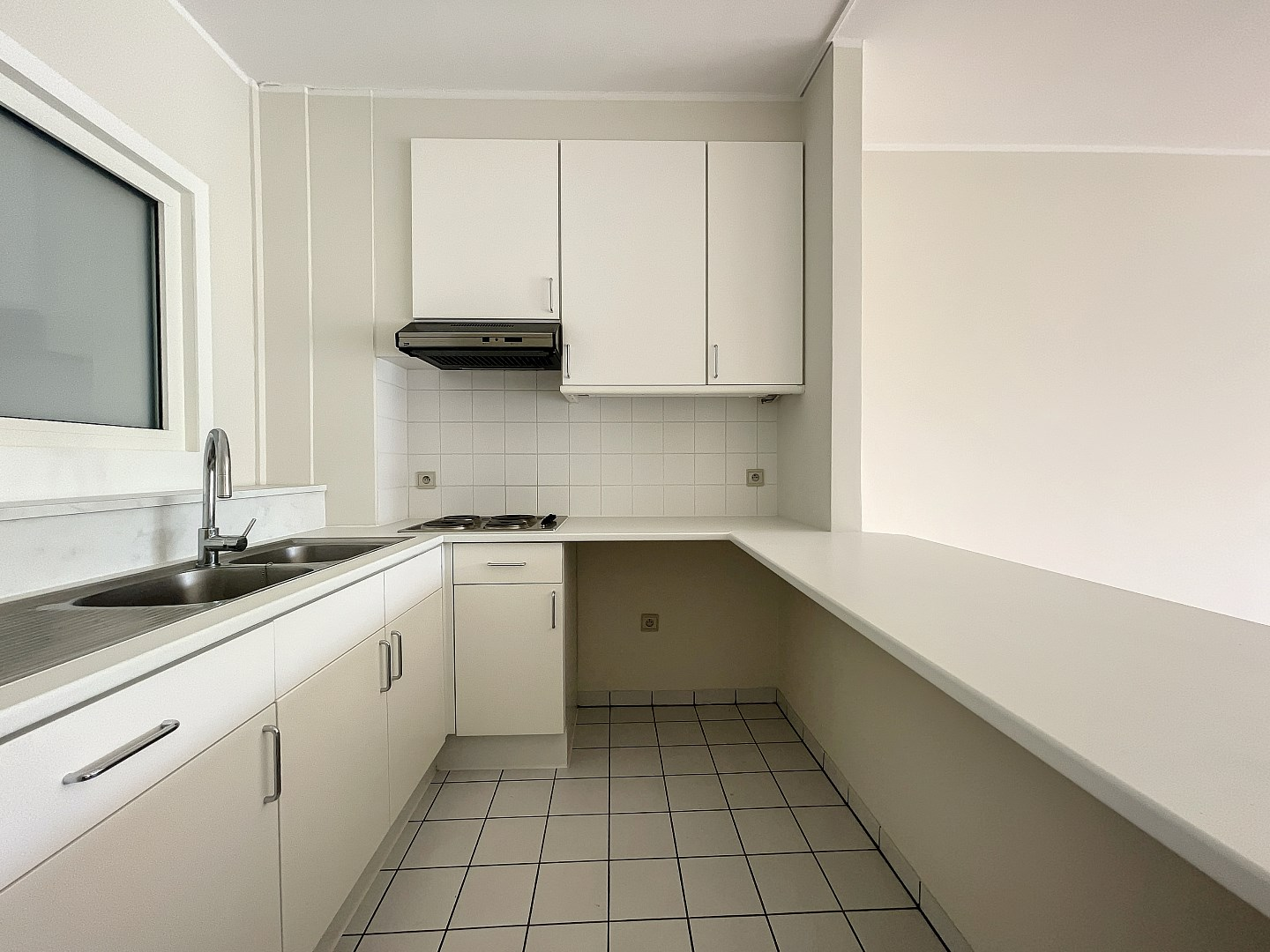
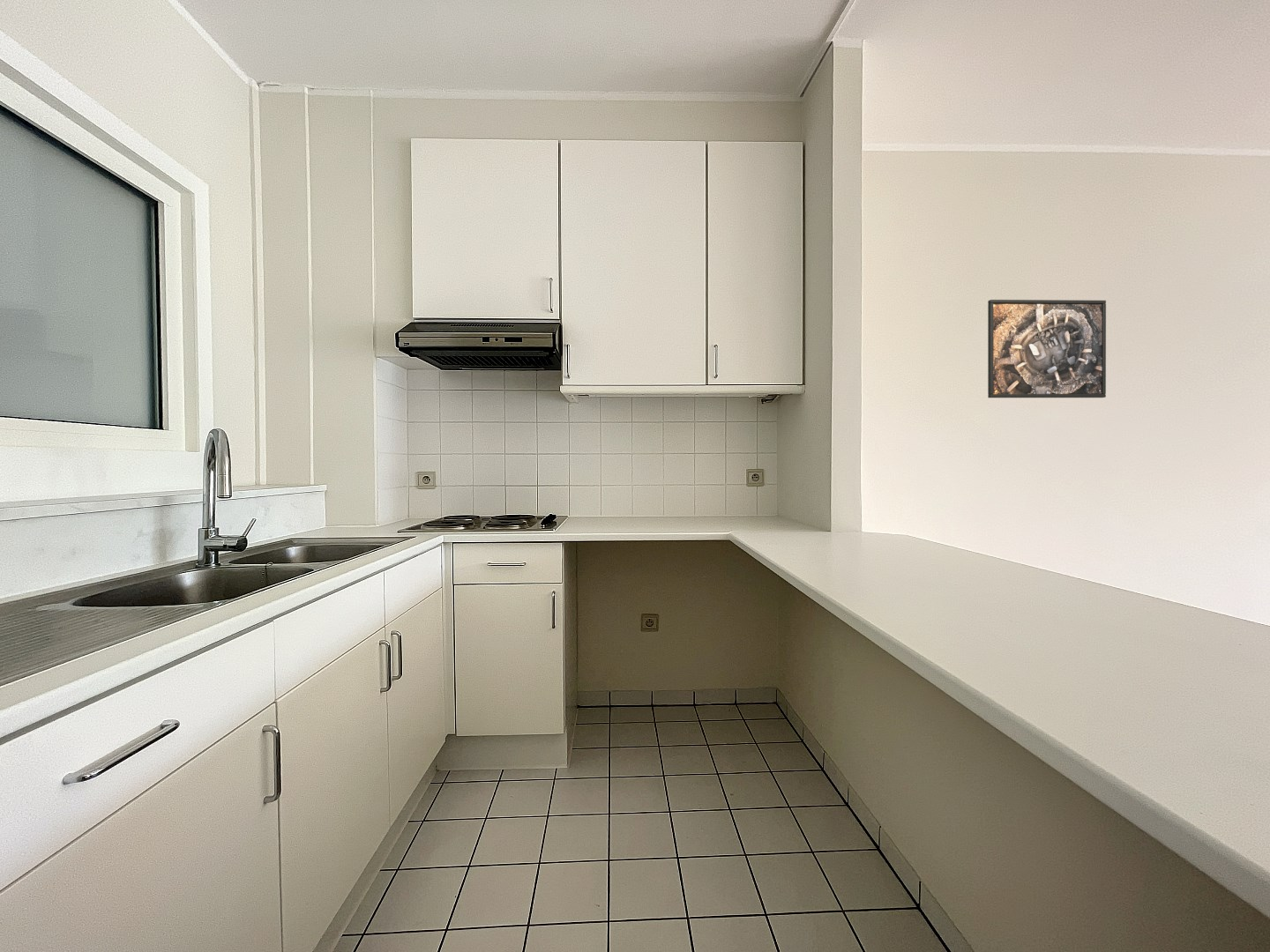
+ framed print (1047, 349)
